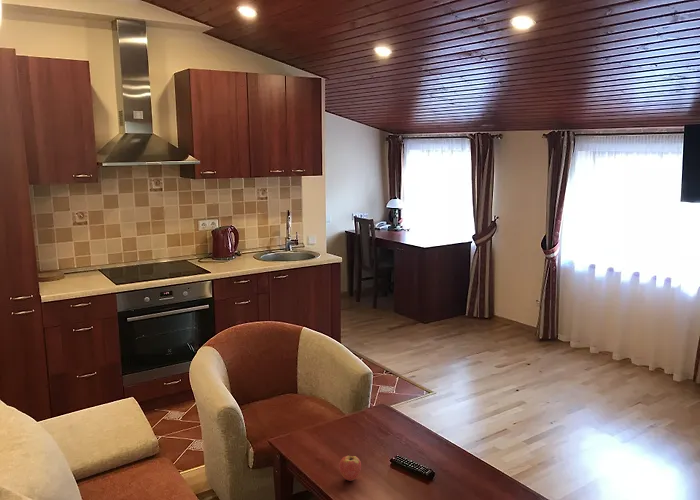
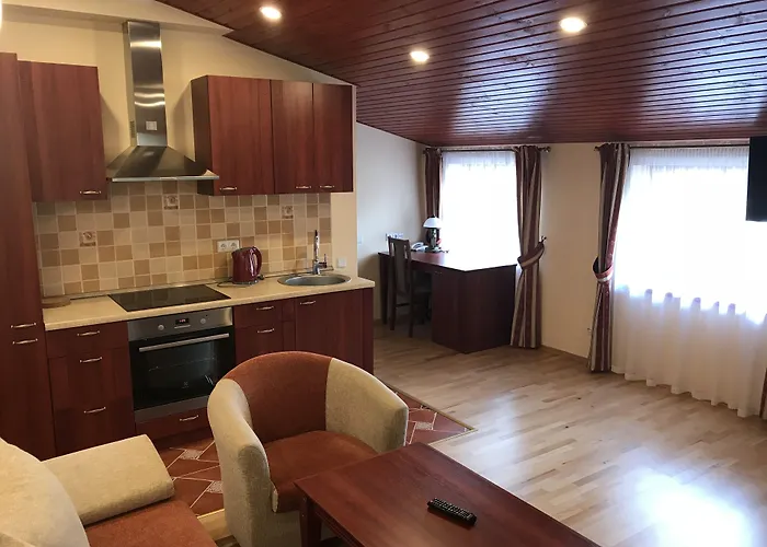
- fruit (350, 466)
